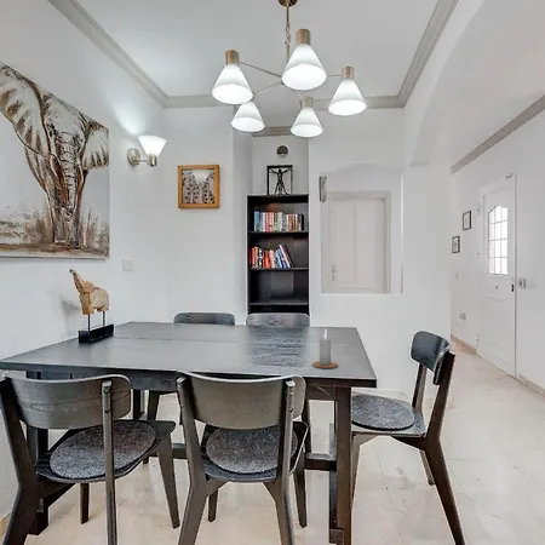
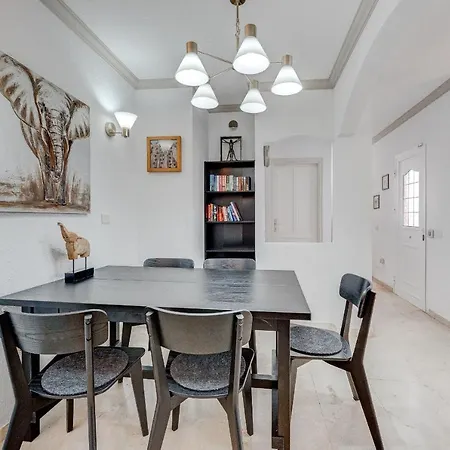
- candle (325, 346)
